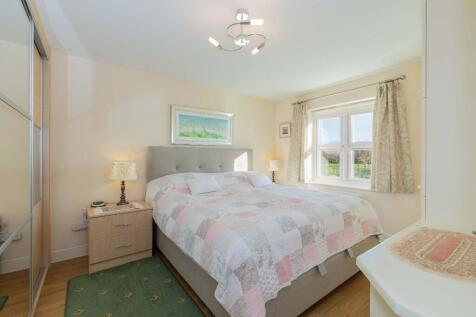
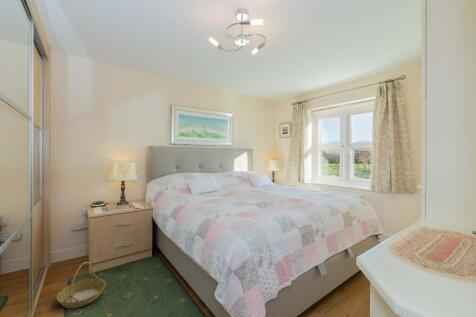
+ basket (82, 280)
